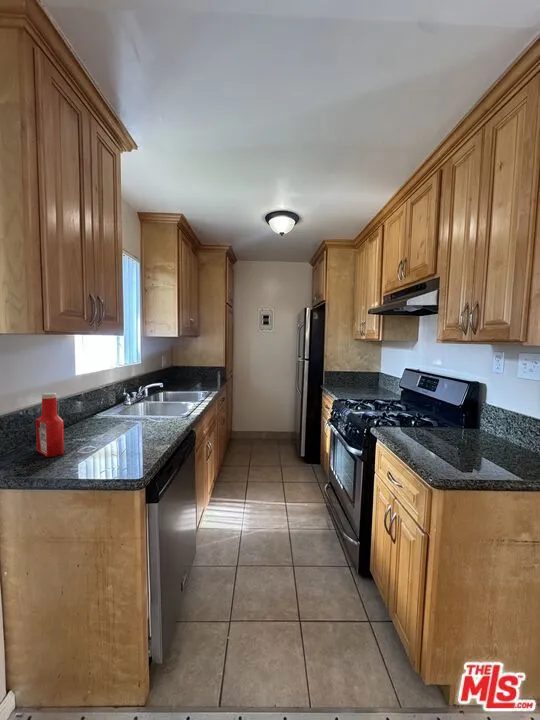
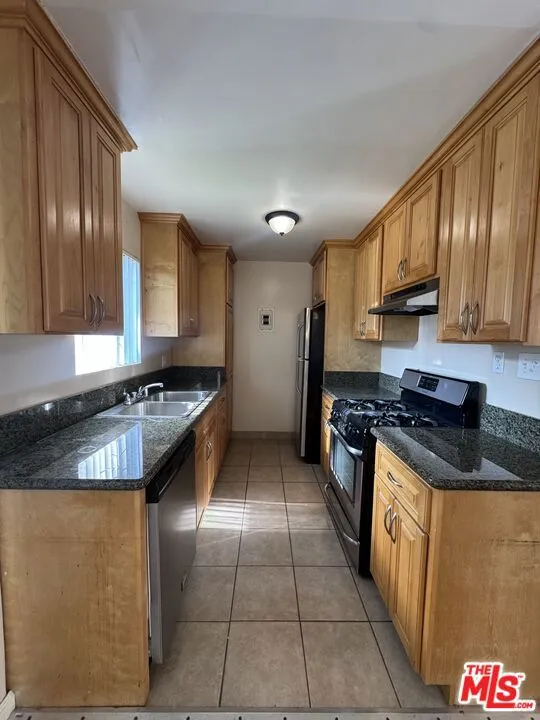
- soap bottle (49, 422)
